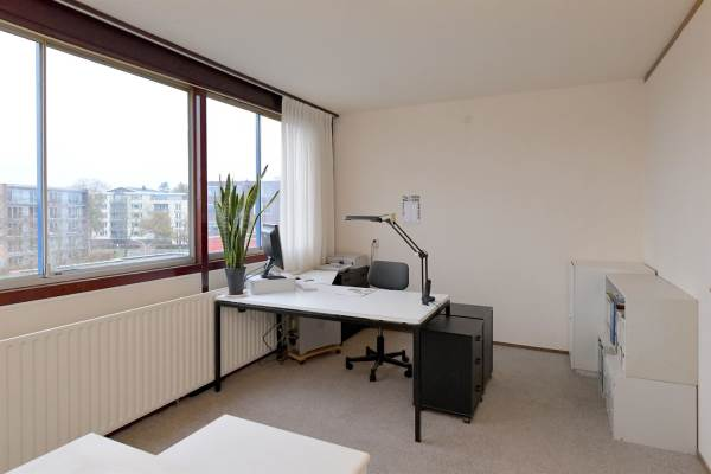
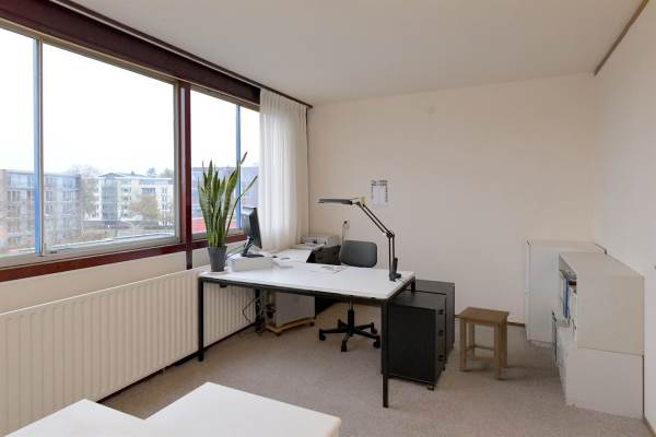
+ stool (482, 345)
